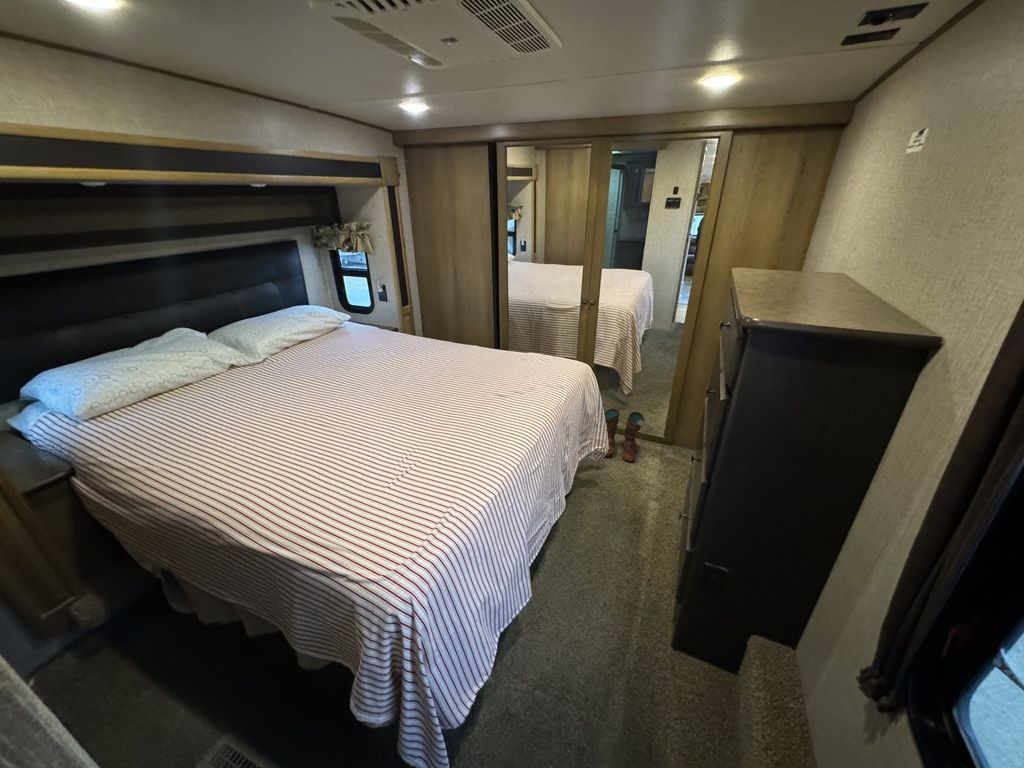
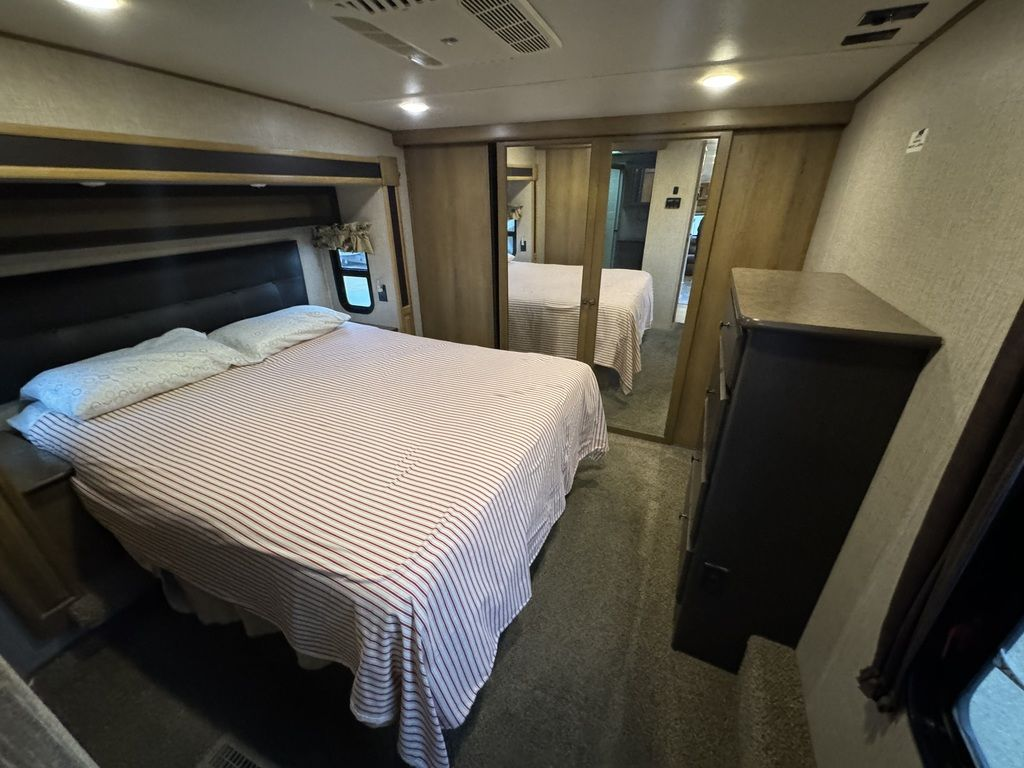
- boots (626, 433)
